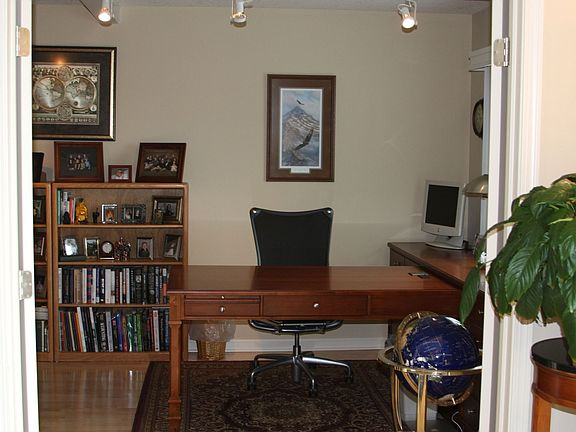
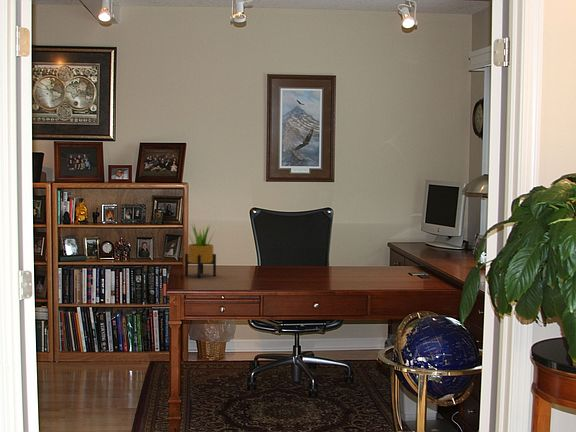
+ potted plant (200, 249)
